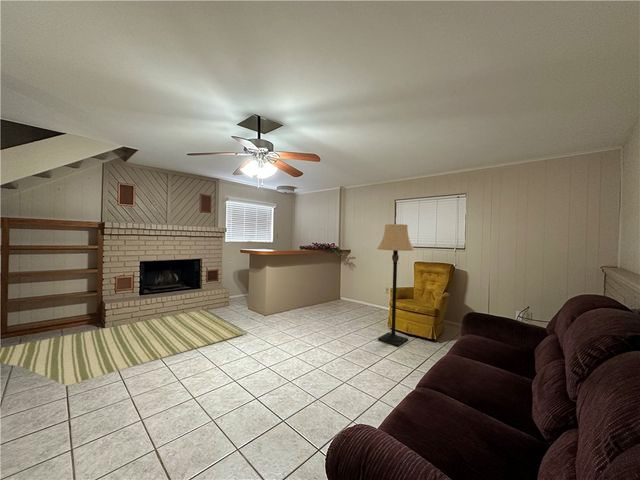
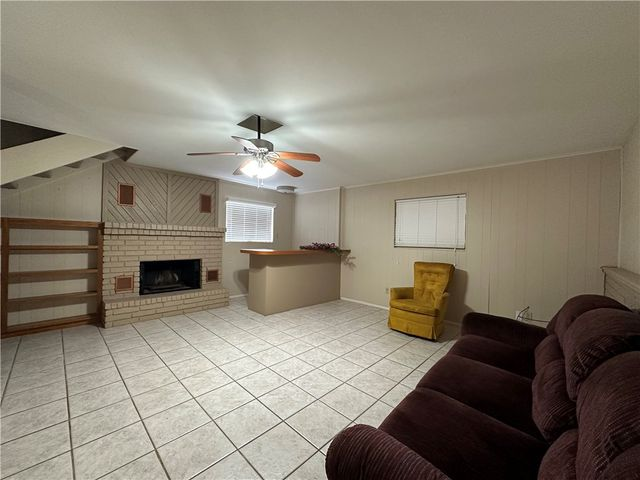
- rug (132, 340)
- lamp (394, 282)
